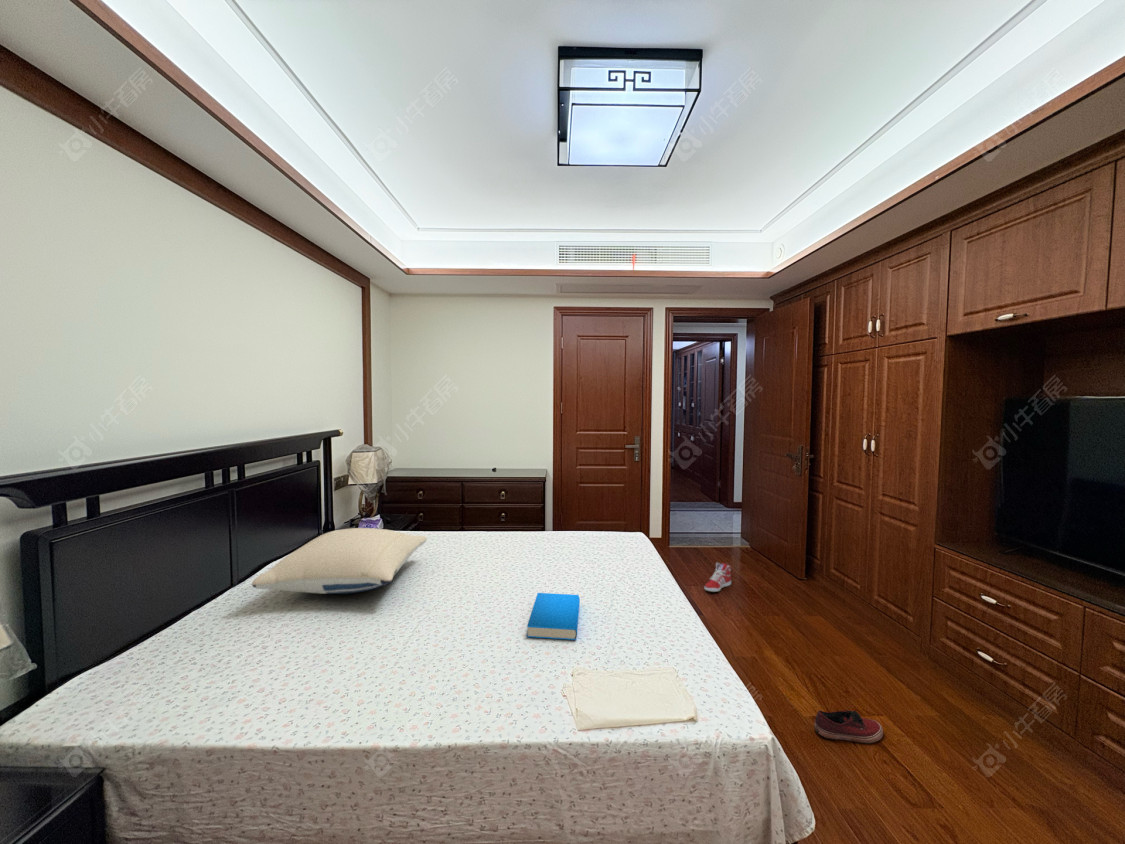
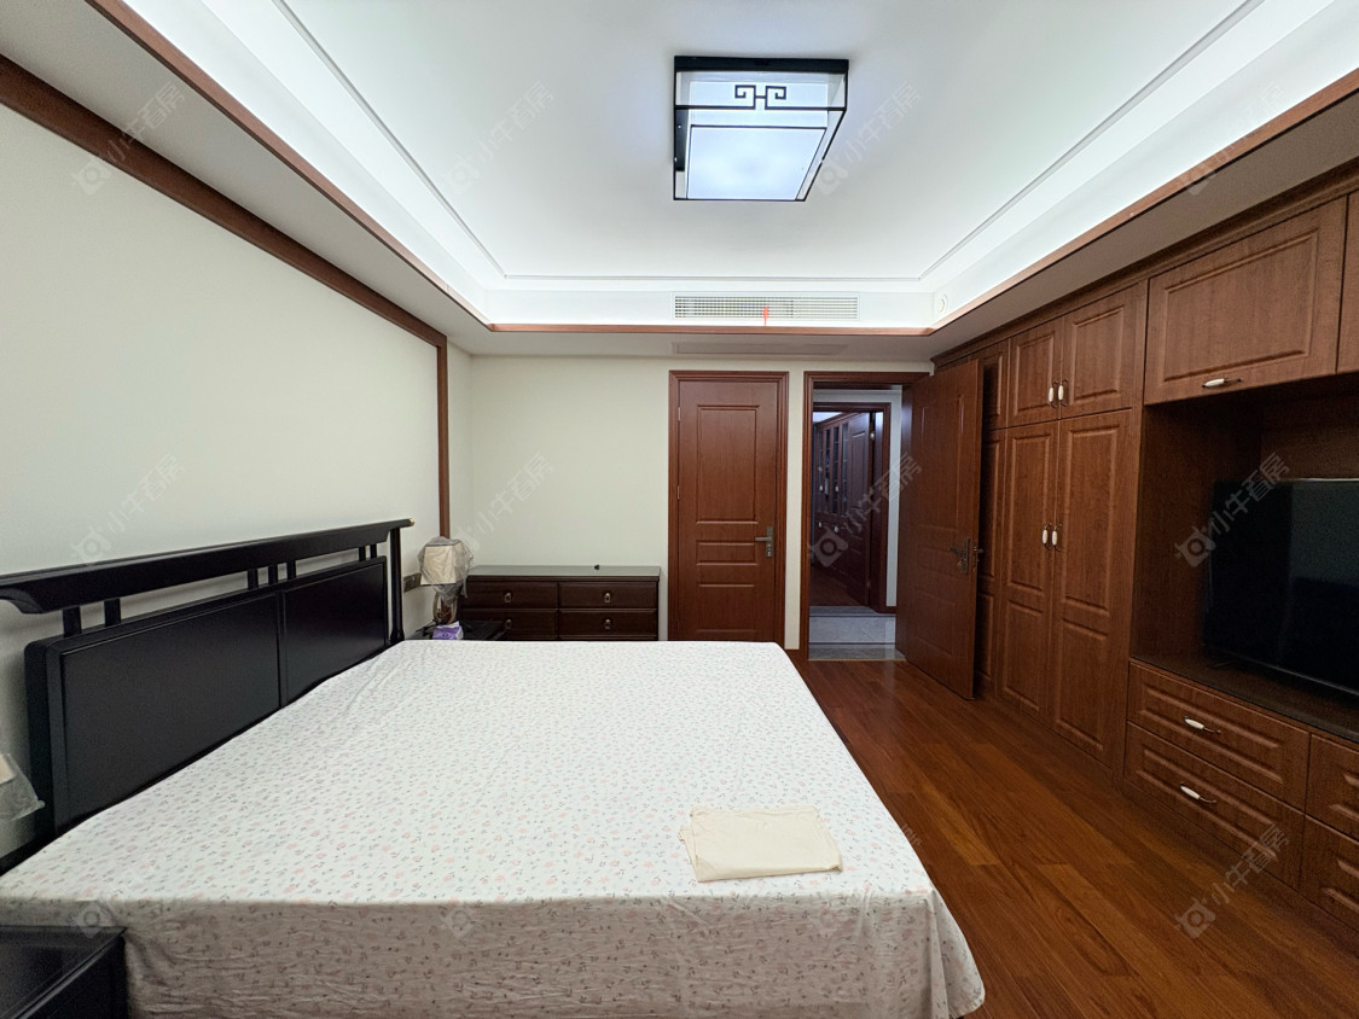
- shoe (850, 722)
- pillow (353, 557)
- sneaker (717, 576)
- book (555, 614)
